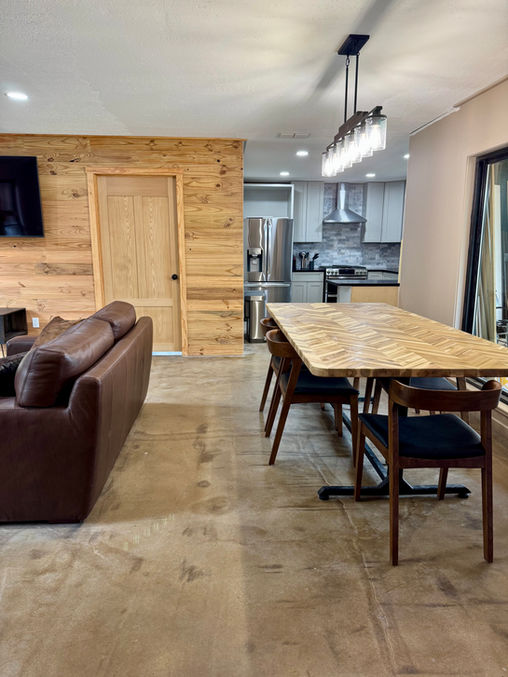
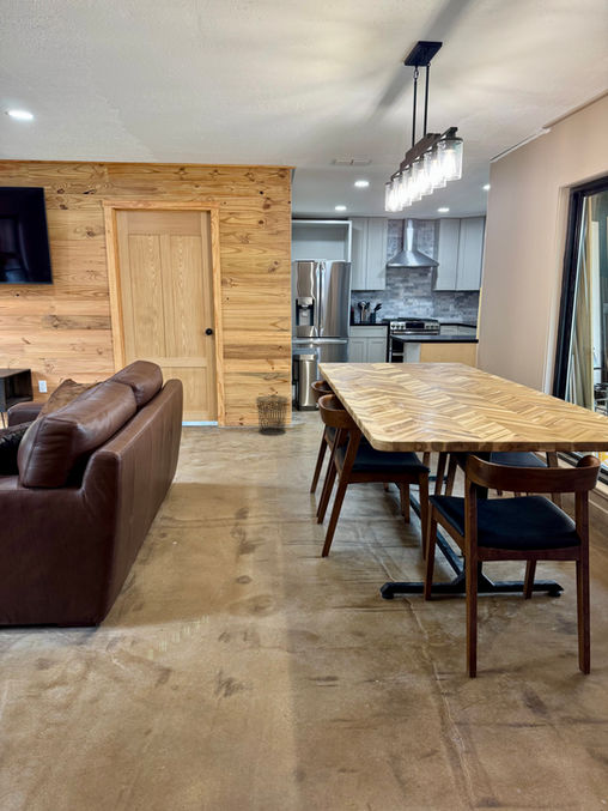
+ waste bin (272, 414)
